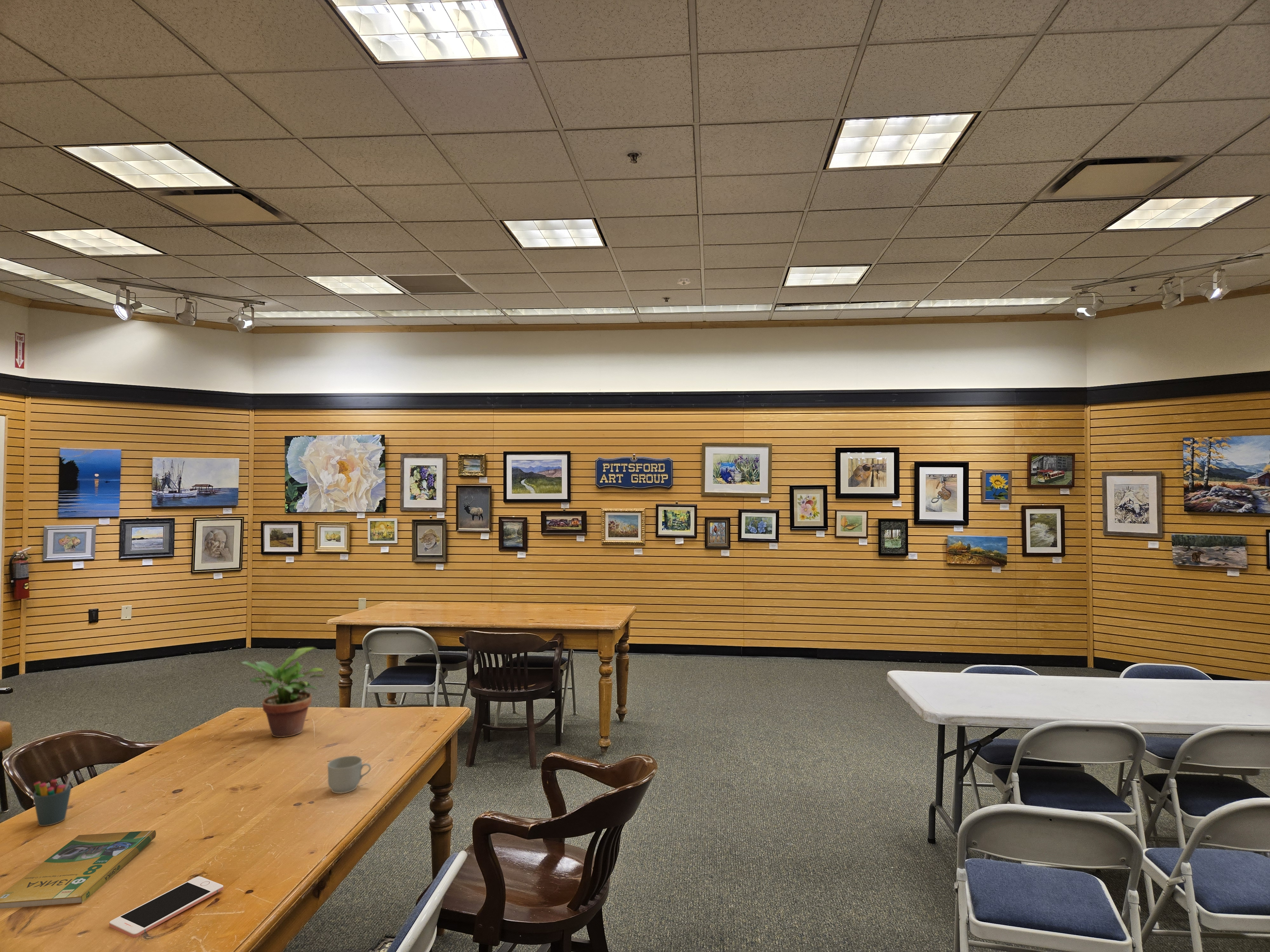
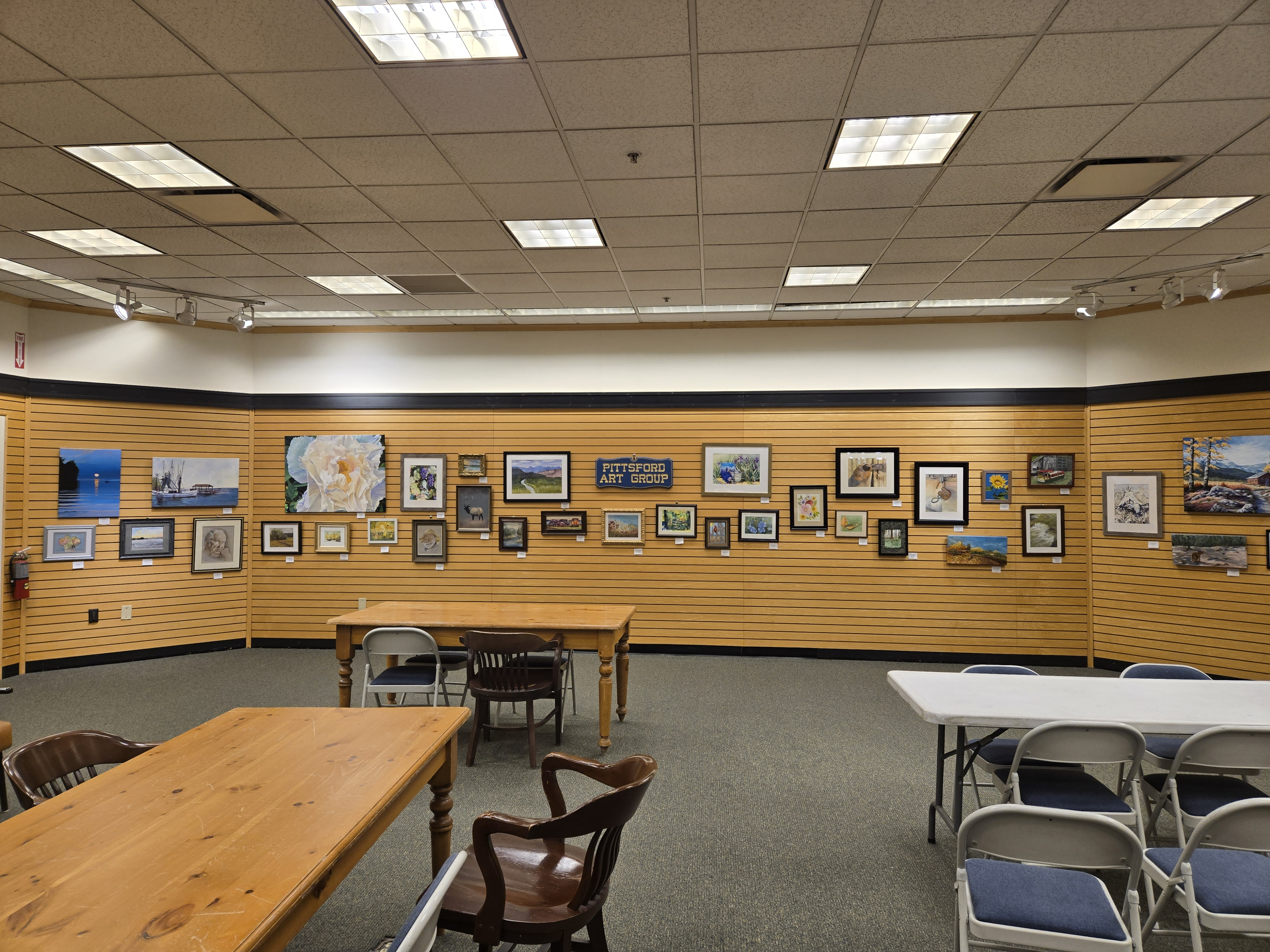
- mug (349, 775)
- cell phone (169, 905)
- smoke detector (683, 281)
- pen holder (52, 797)
- booklet (80, 867)
- potted plant (279, 694)
